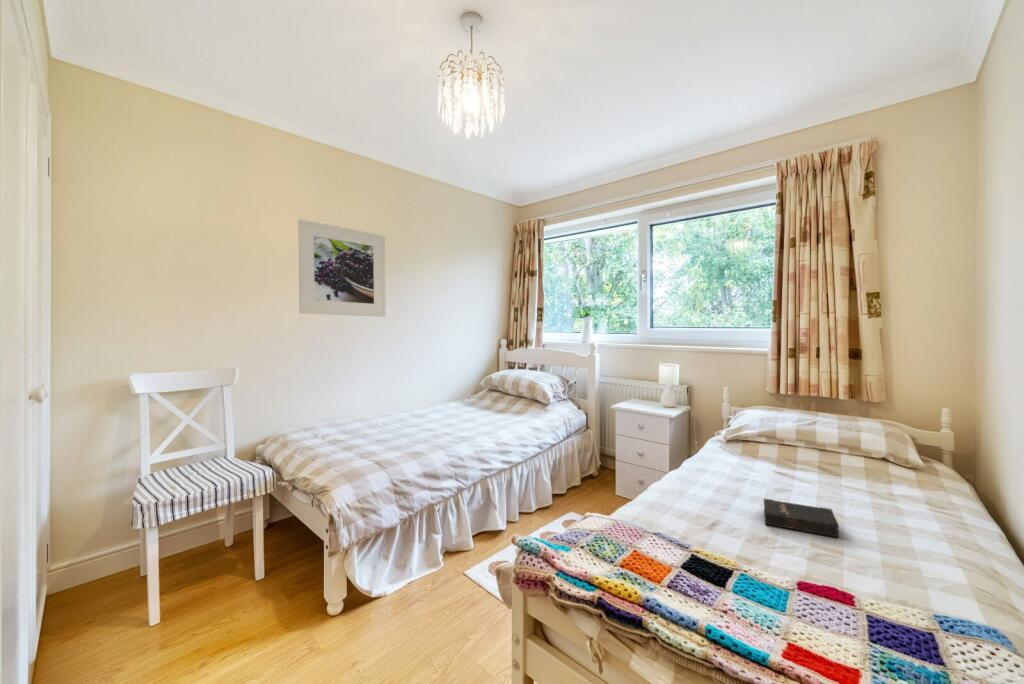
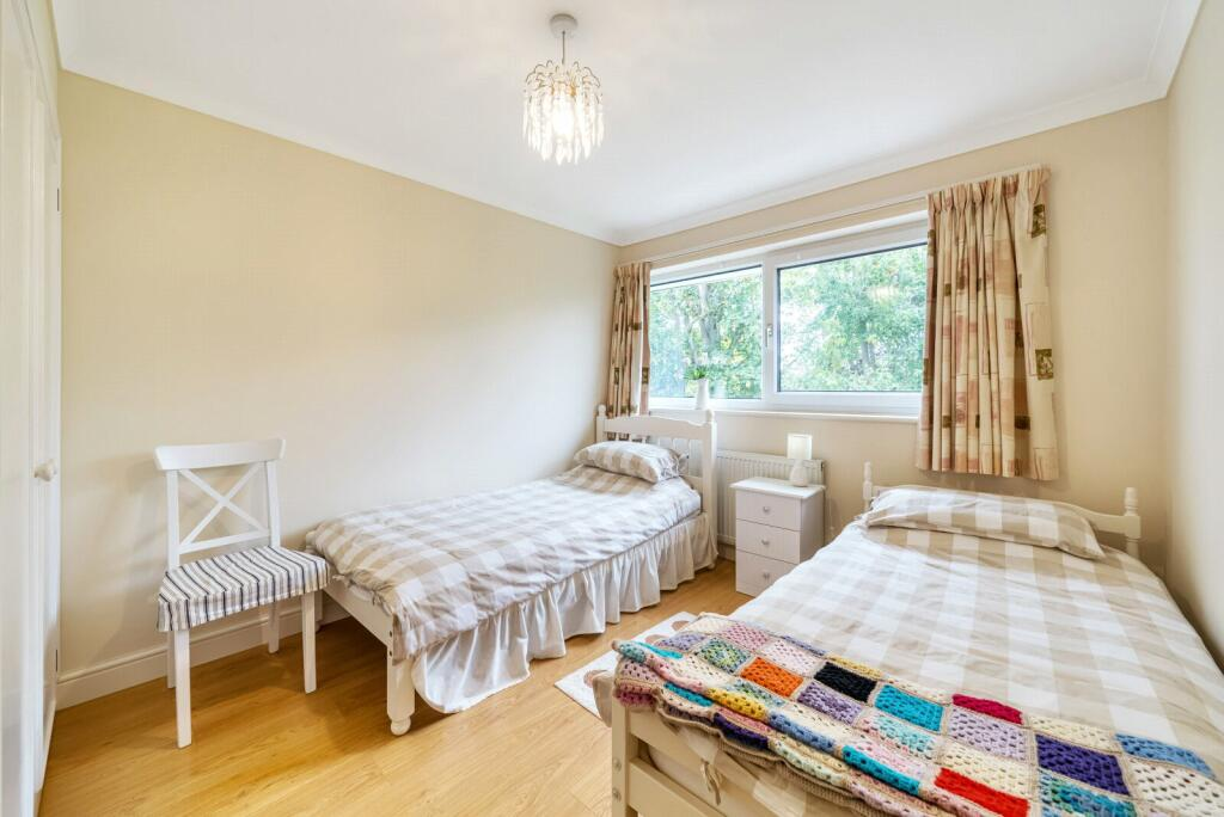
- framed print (345, 271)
- hardback book (798, 517)
